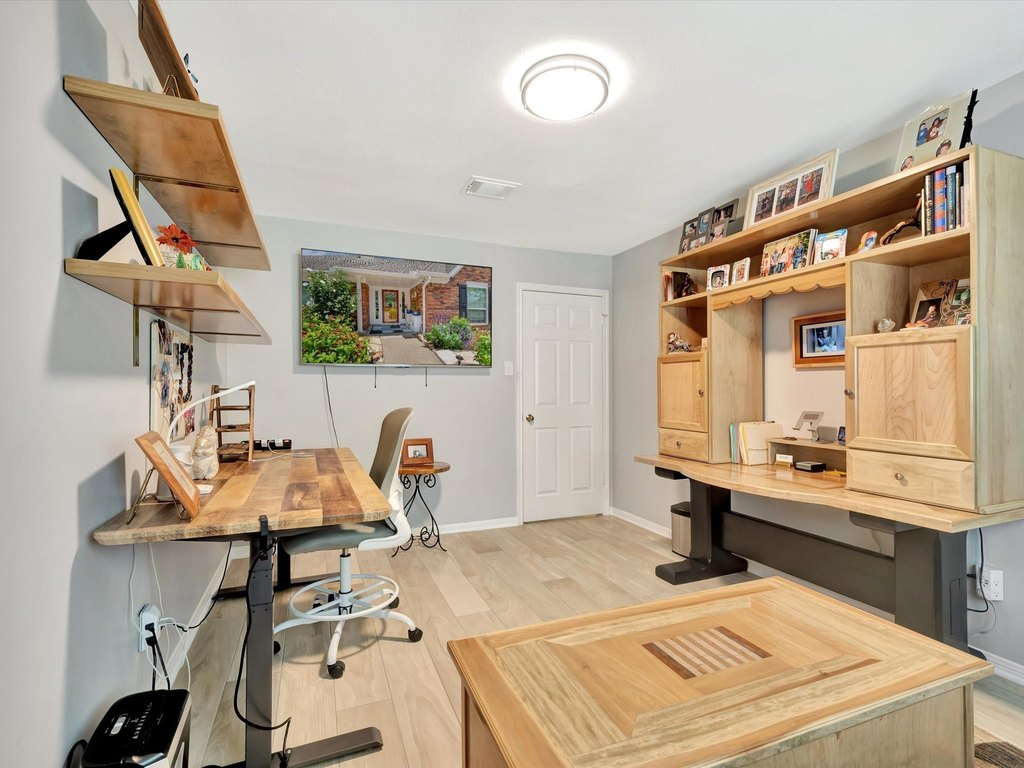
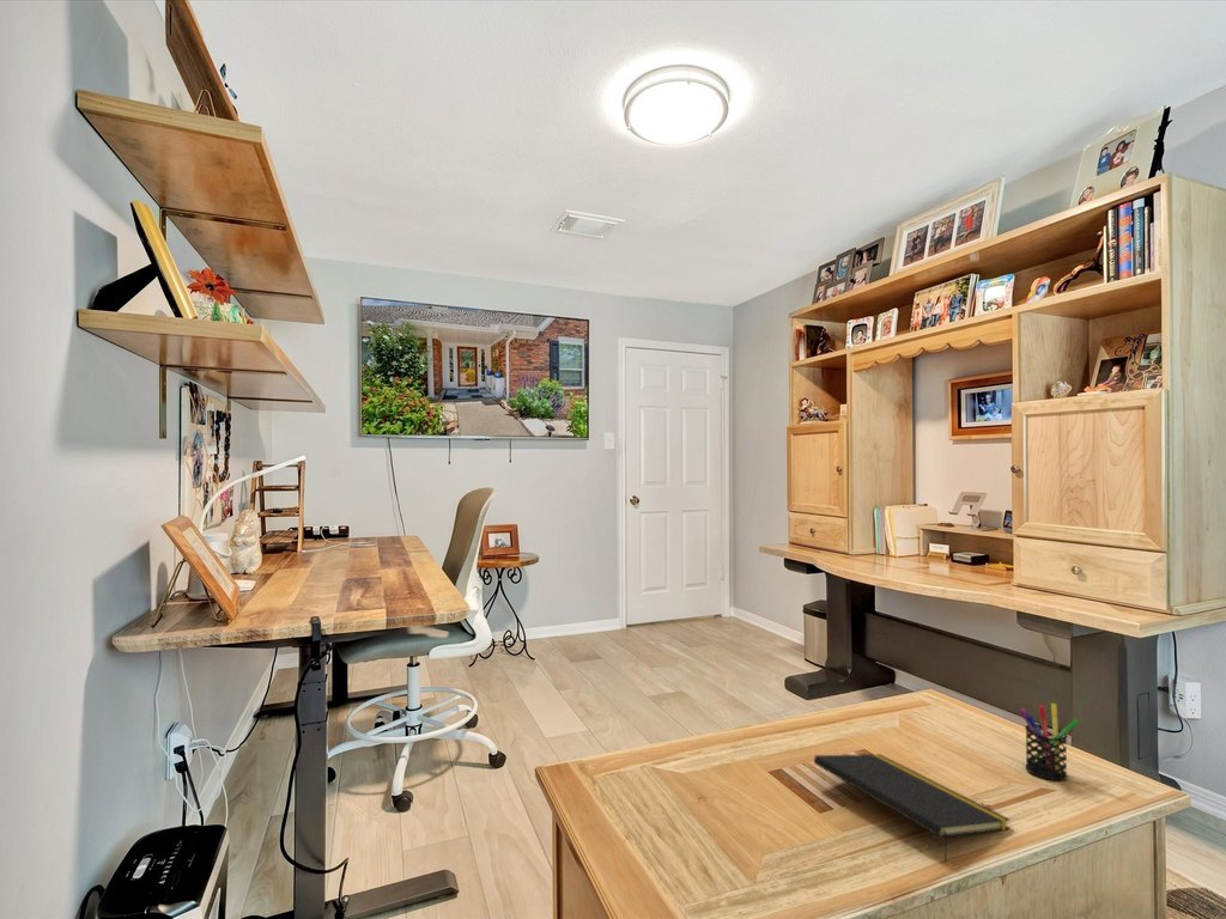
+ notepad (905, 790)
+ pen holder (1050, 738)
